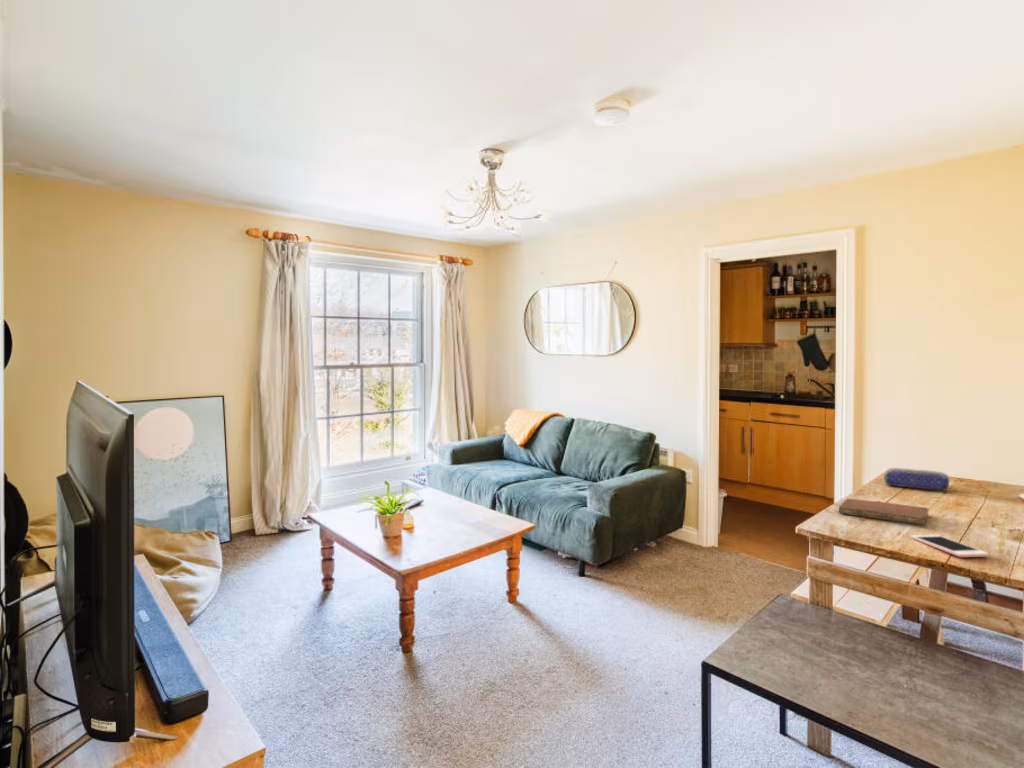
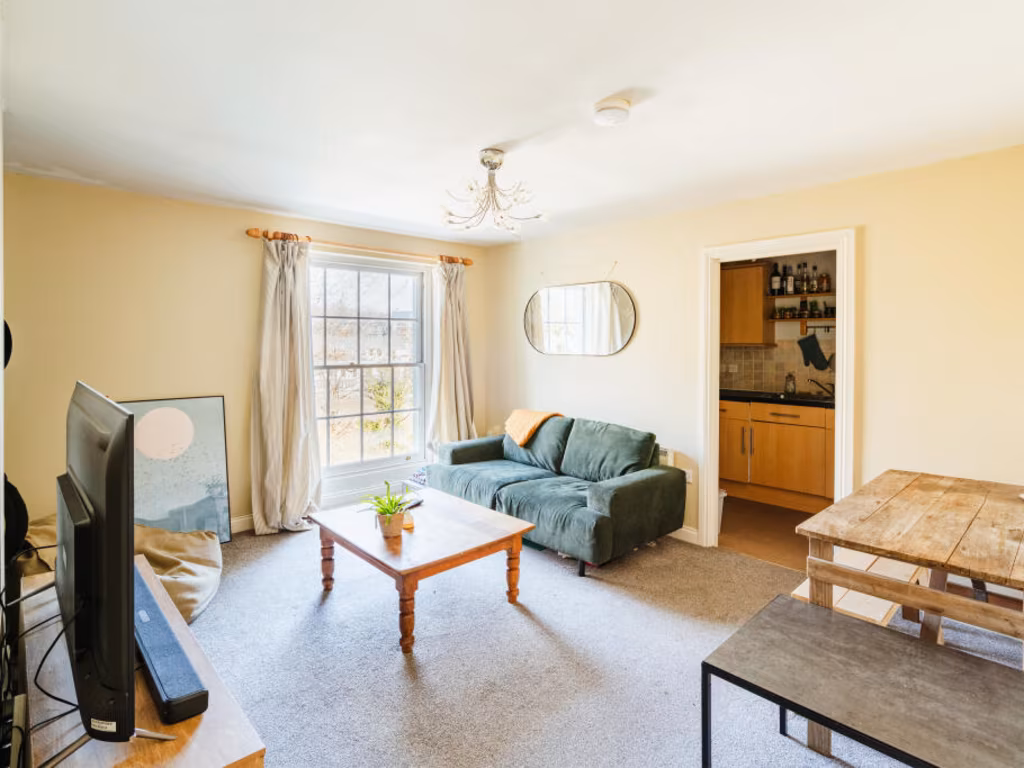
- pencil case (915, 478)
- notebook (883, 510)
- cell phone (947, 545)
